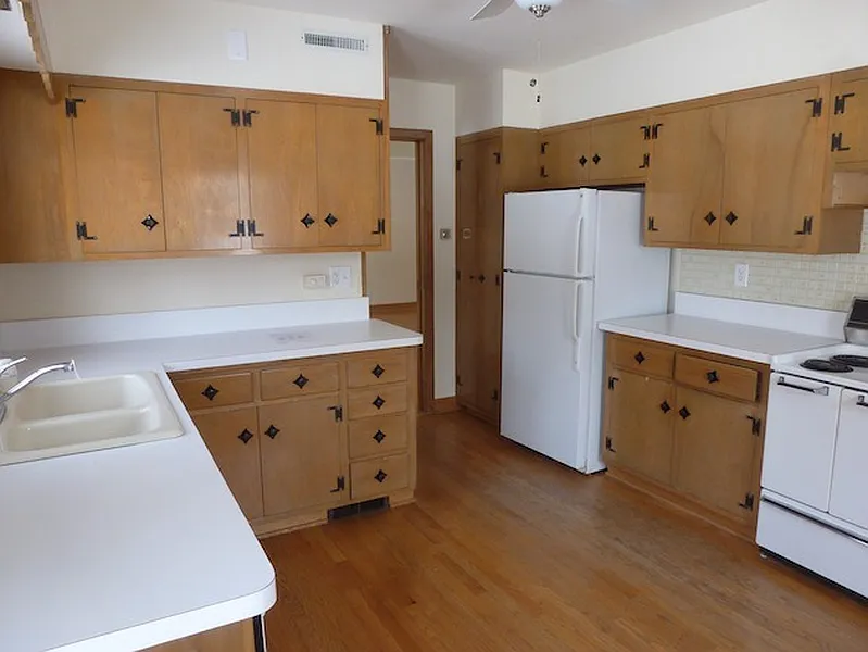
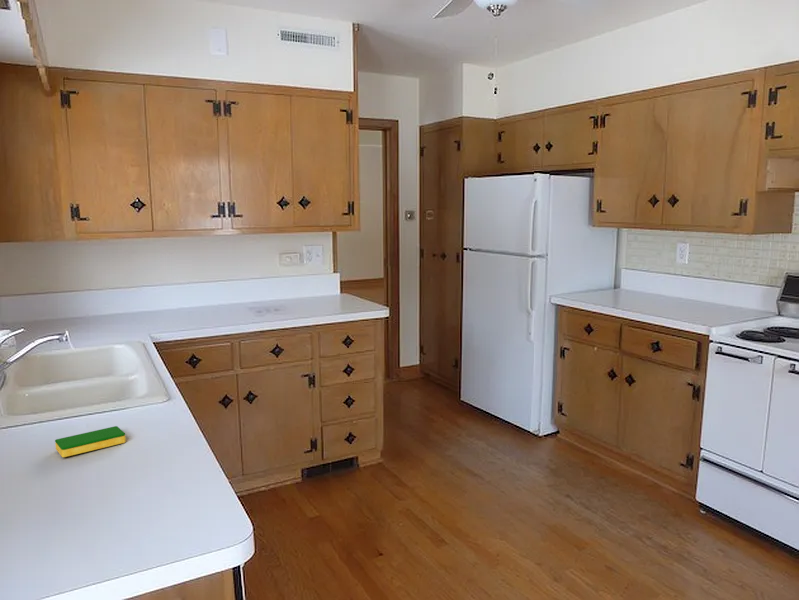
+ dish sponge (90, 441)
